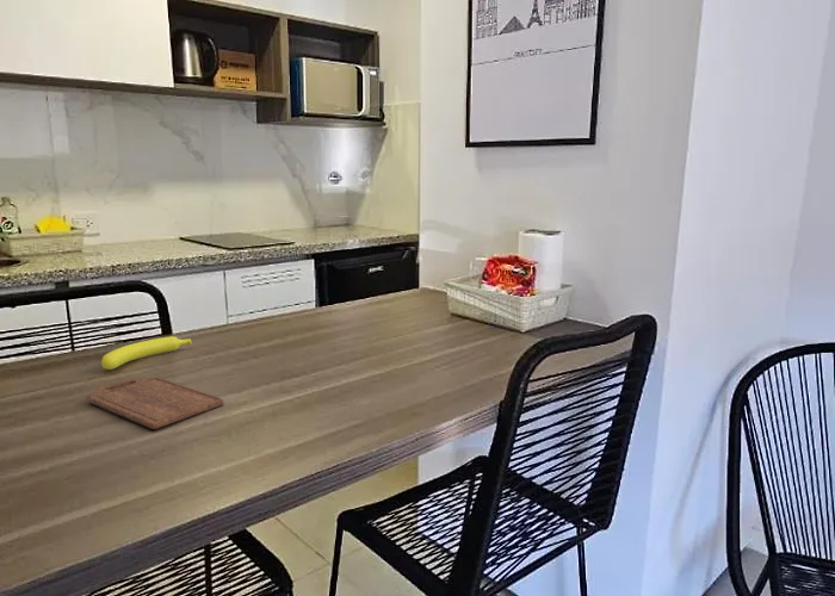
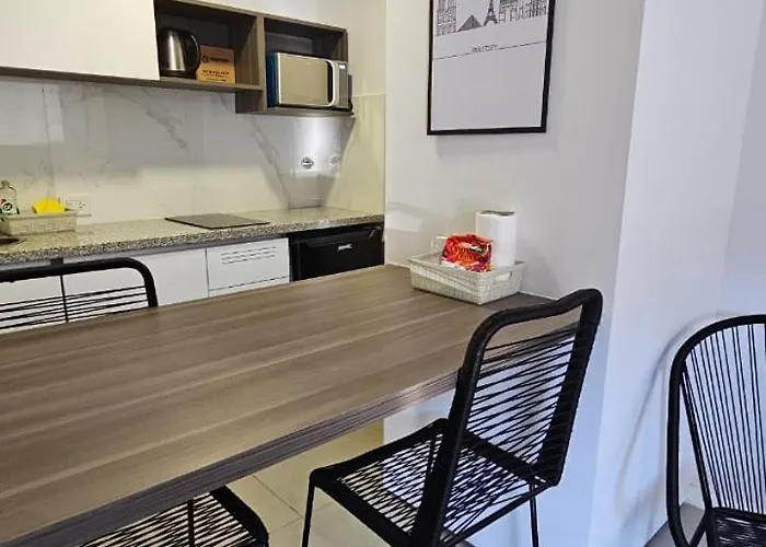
- cutting board (150, 398)
- banana (144, 350)
